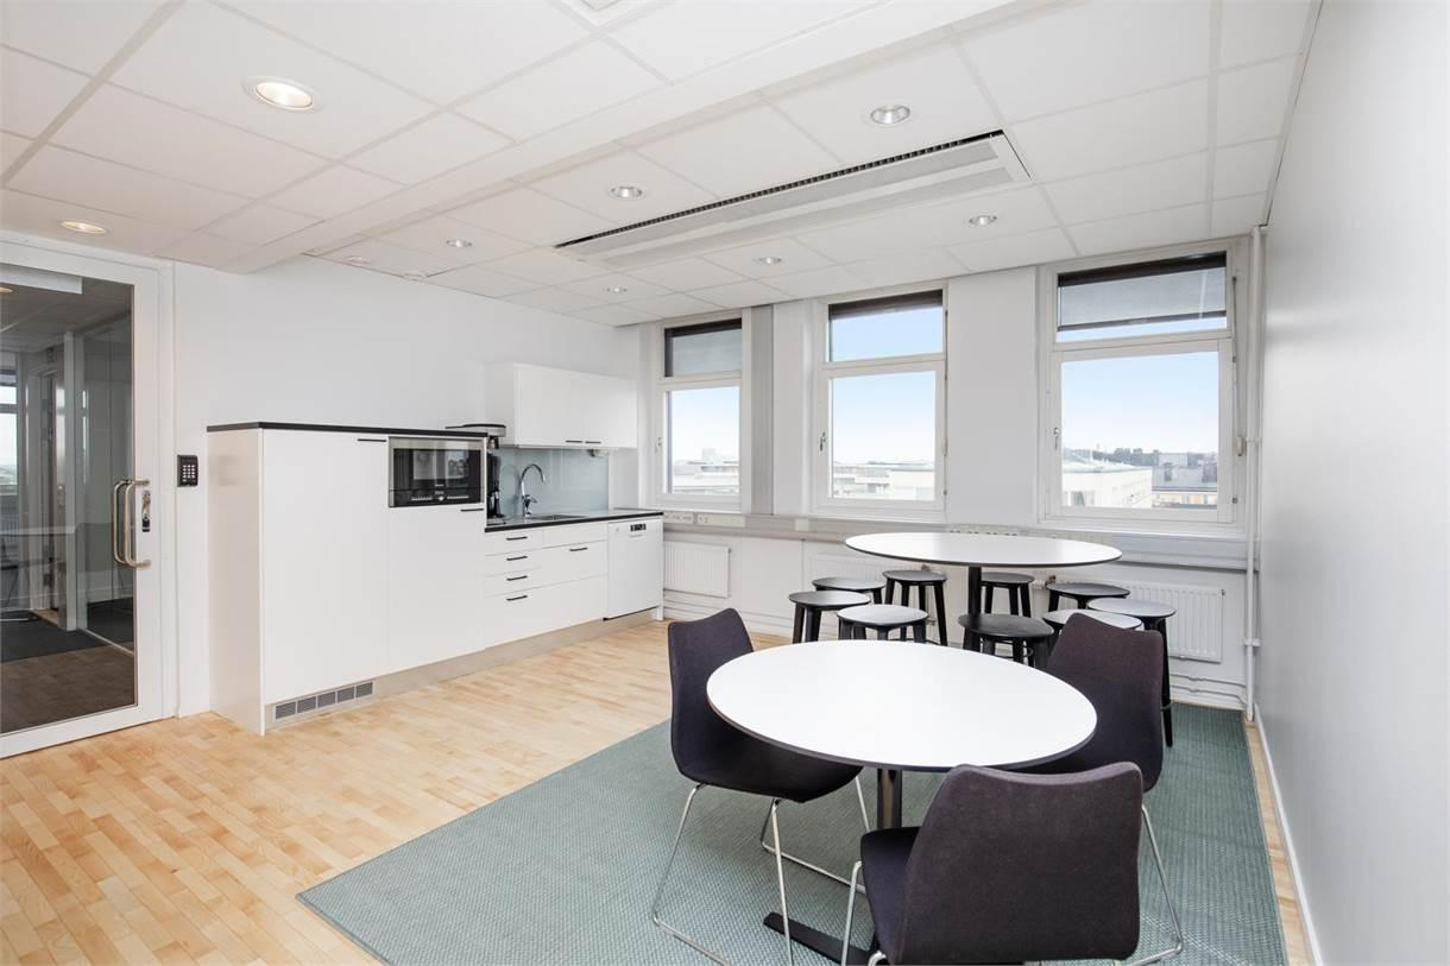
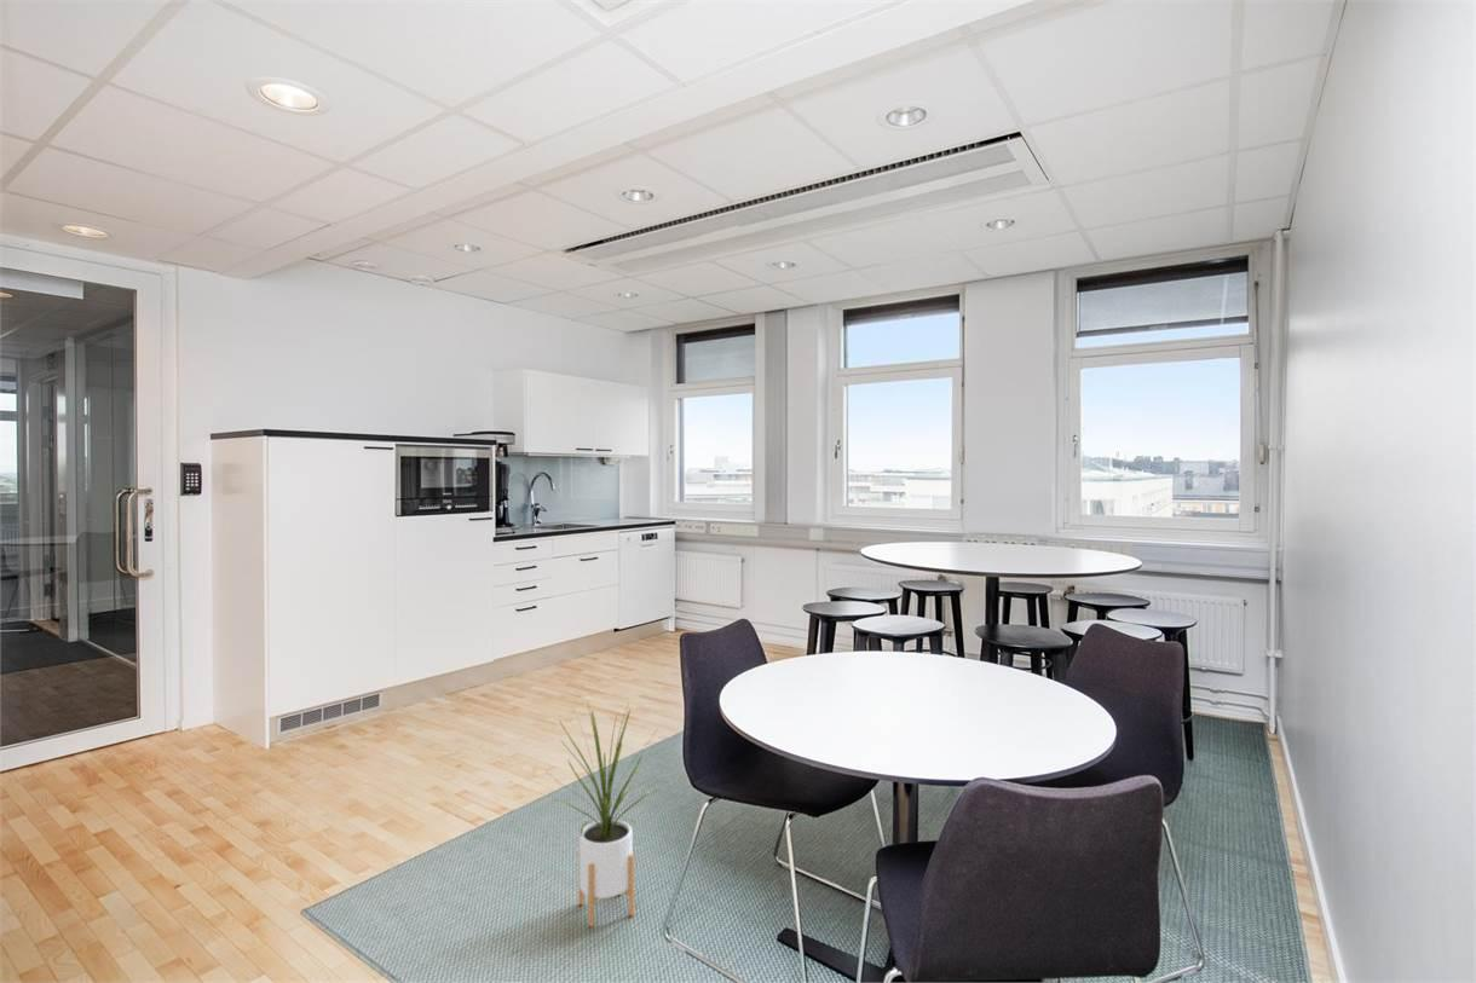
+ house plant (609, 805)
